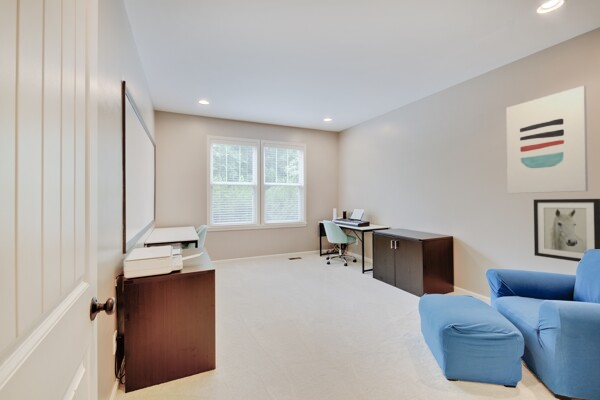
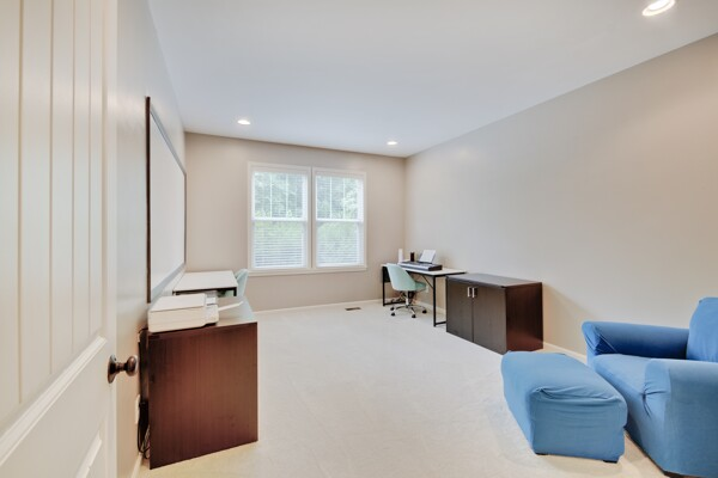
- wall art (564, 229)
- wall art (542, 145)
